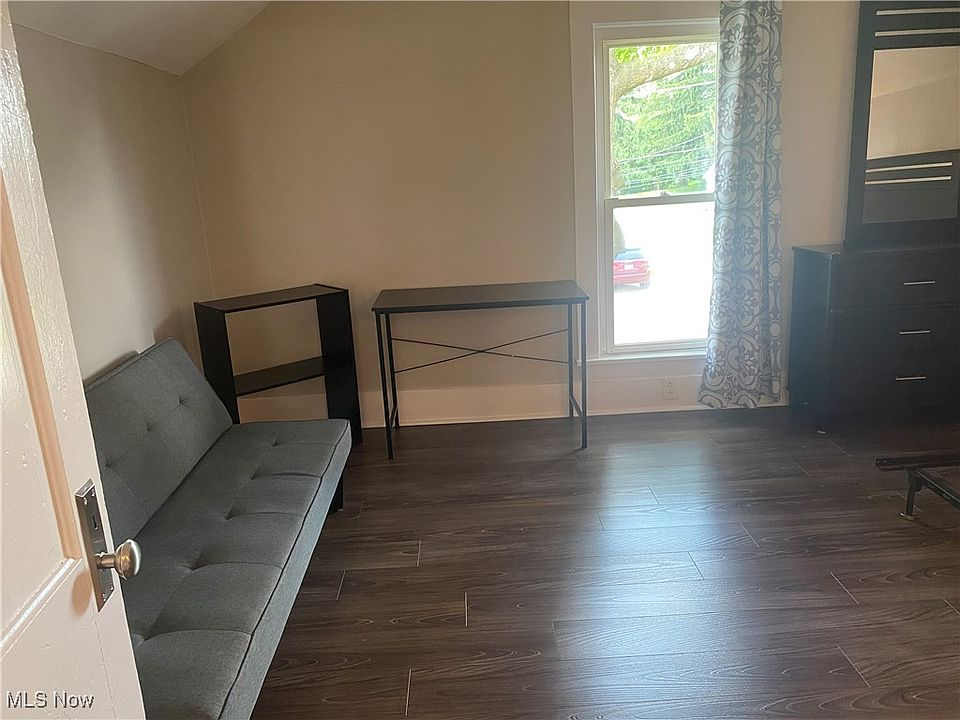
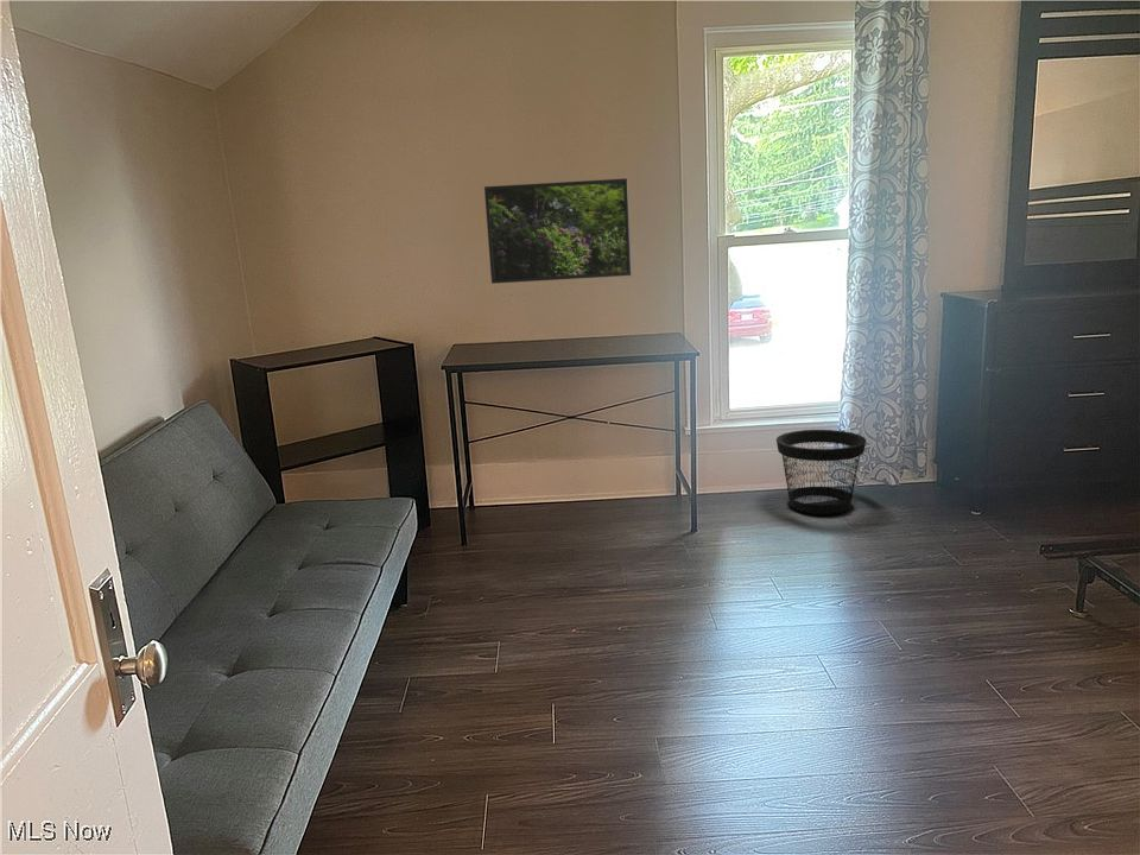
+ wastebasket (819, 473)
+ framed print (558, 232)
